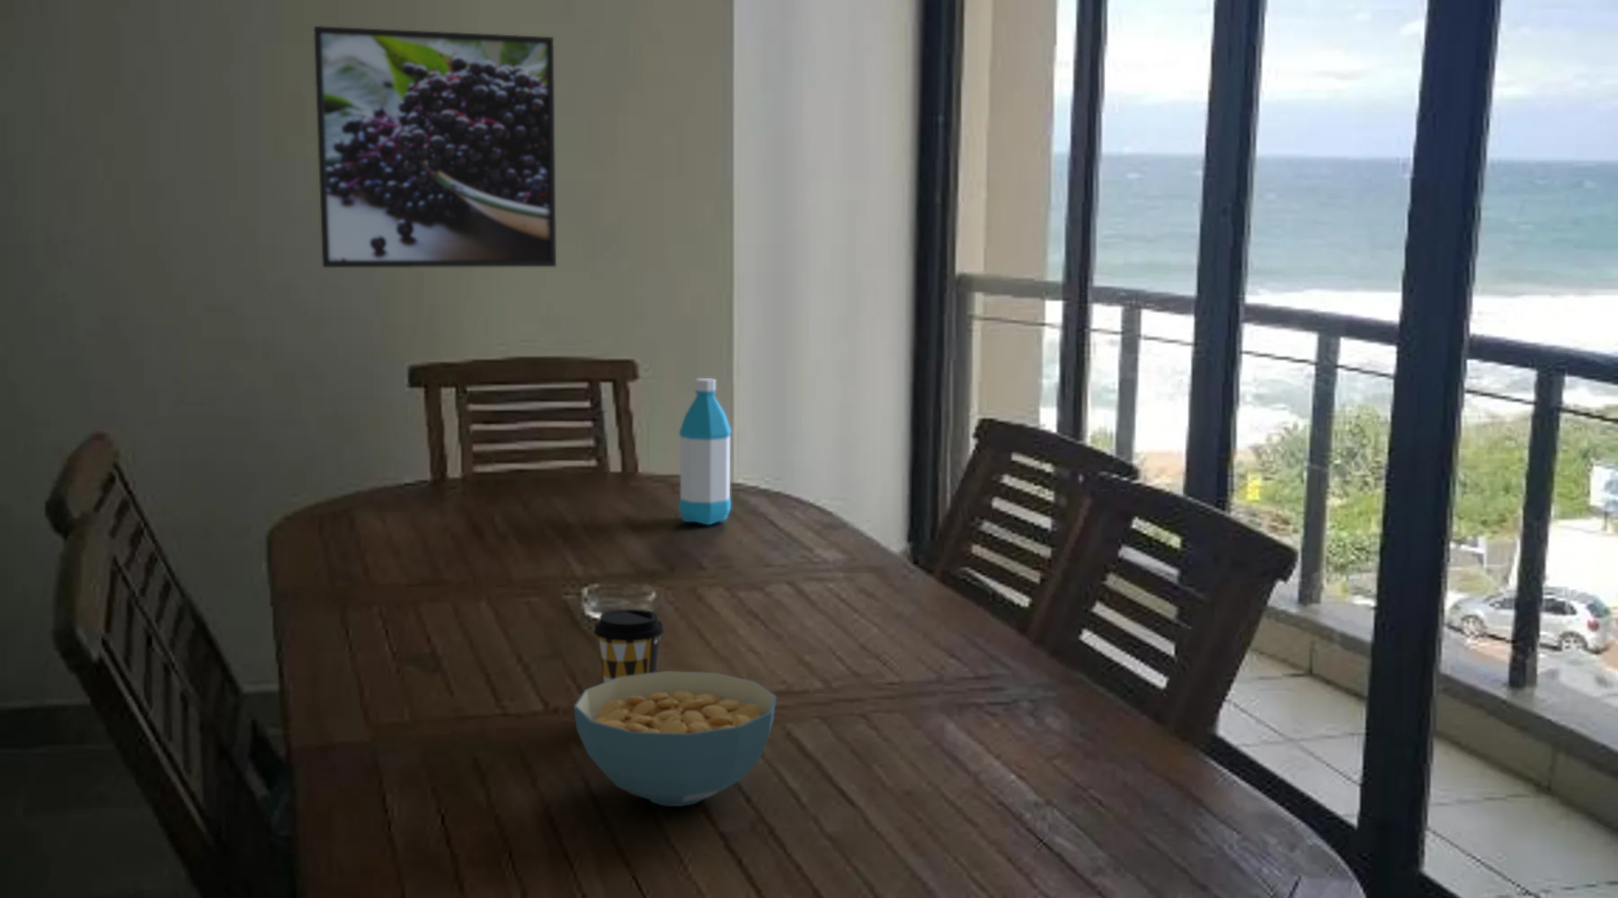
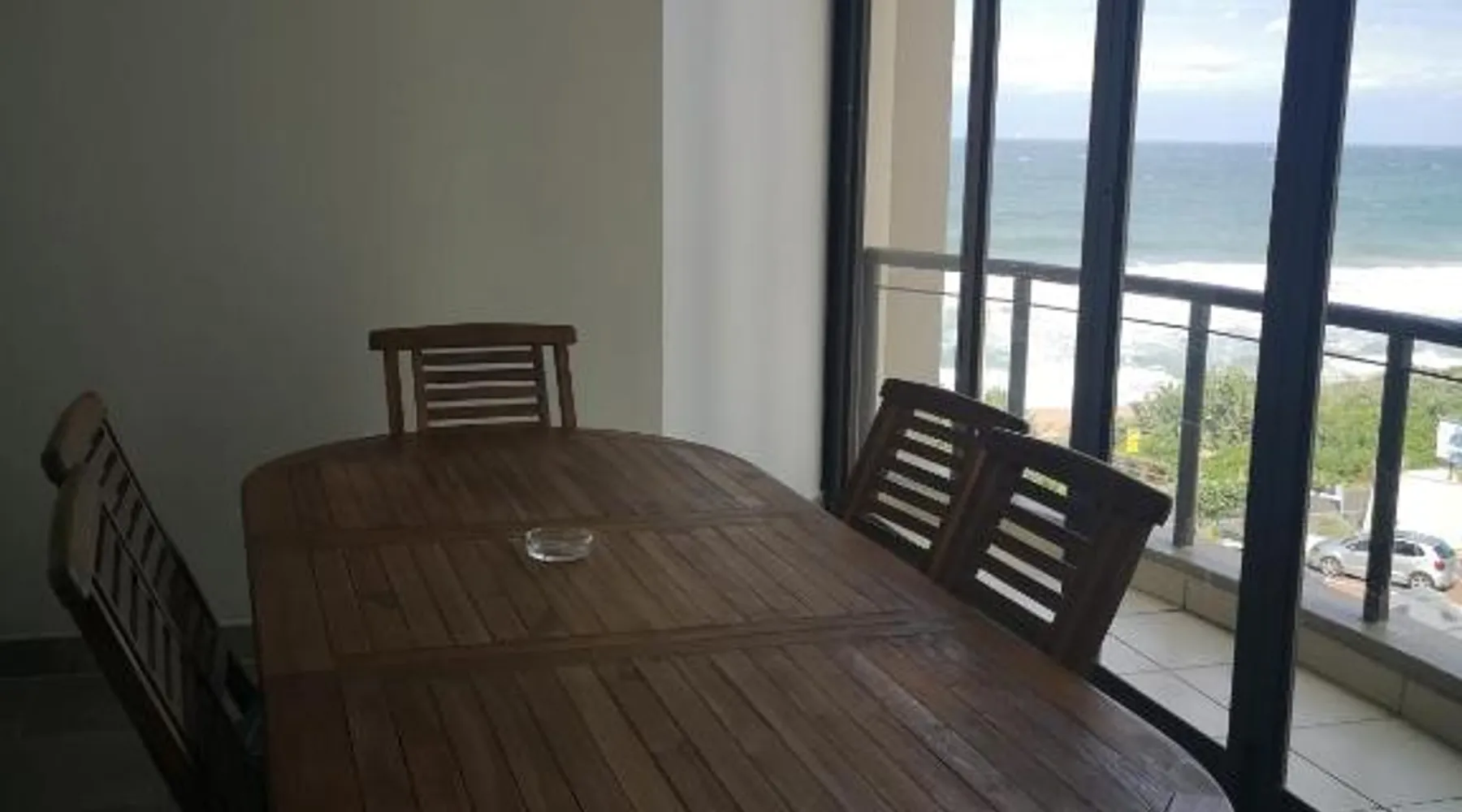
- cereal bowl (676, 748)
- coffee cup (630, 668)
- water bottle (705, 451)
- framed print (438, 150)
